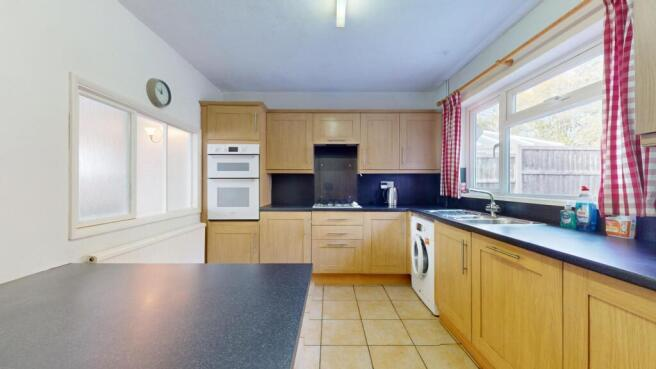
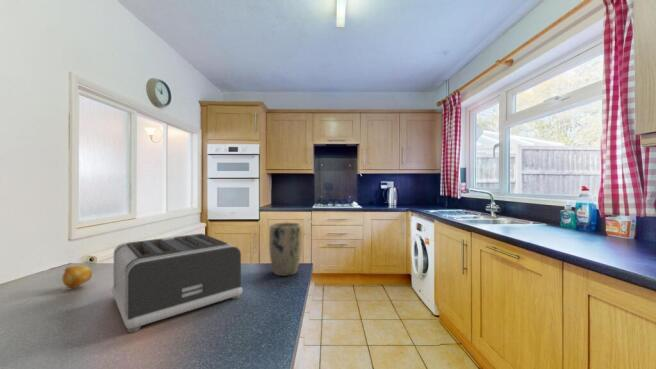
+ toaster (175, 268)
+ plant pot (285, 248)
+ fruit (77, 276)
